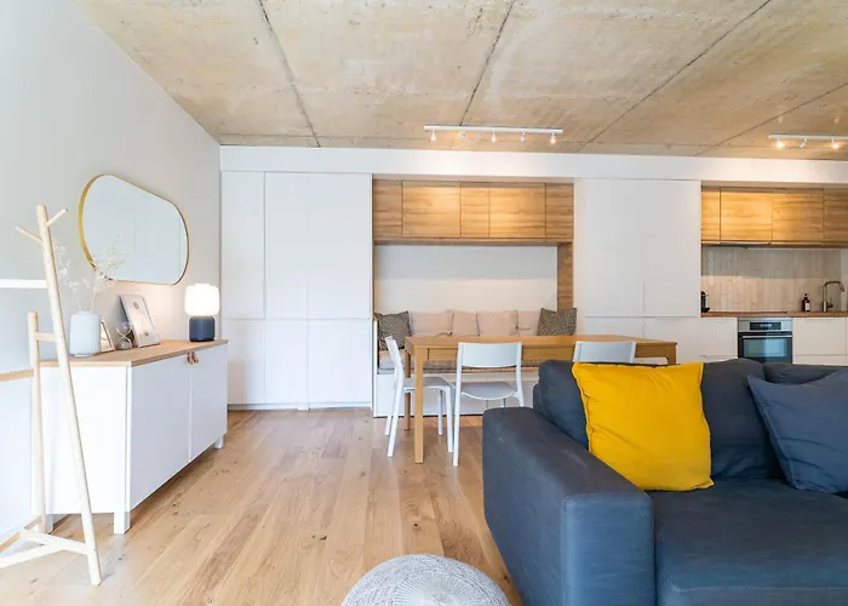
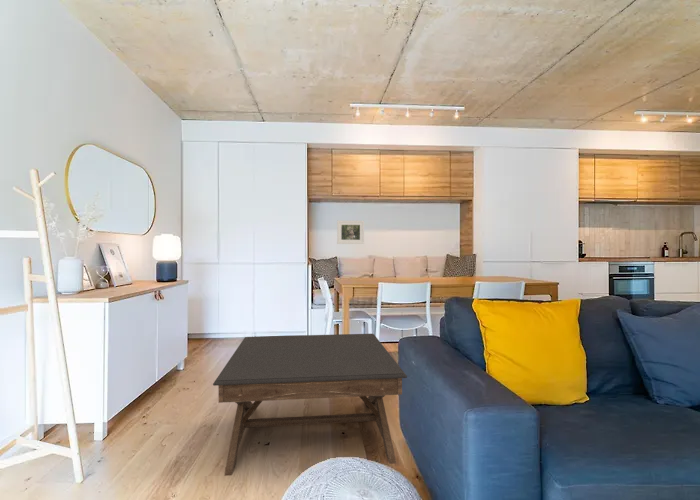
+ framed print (350, 232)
+ coffee table (311, 391)
